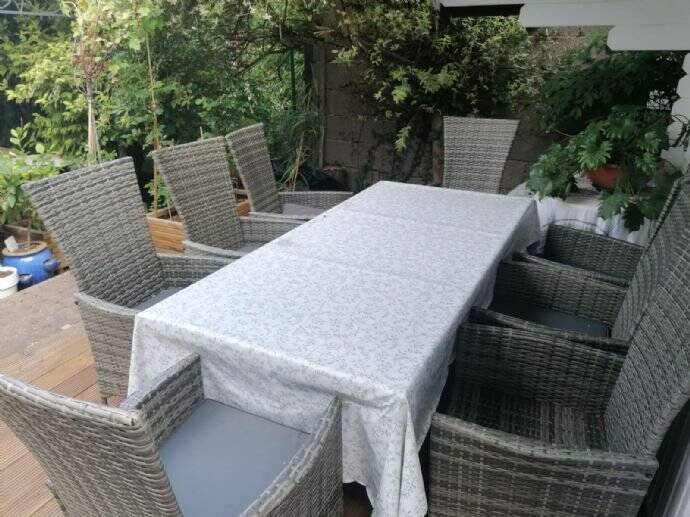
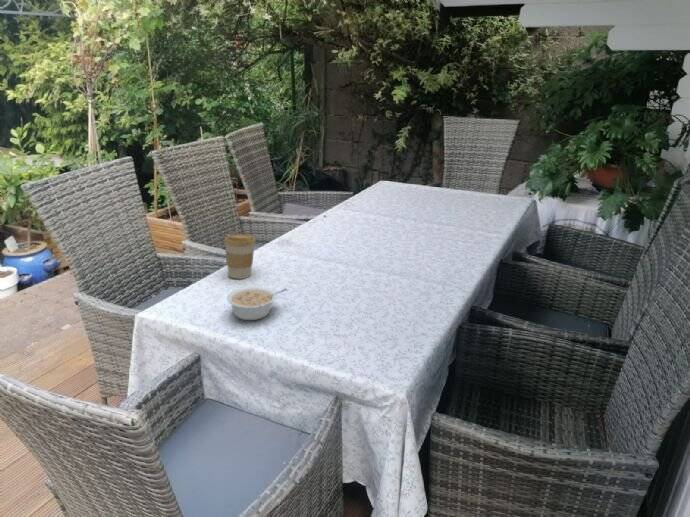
+ legume (253, 301)
+ coffee cup (239, 254)
